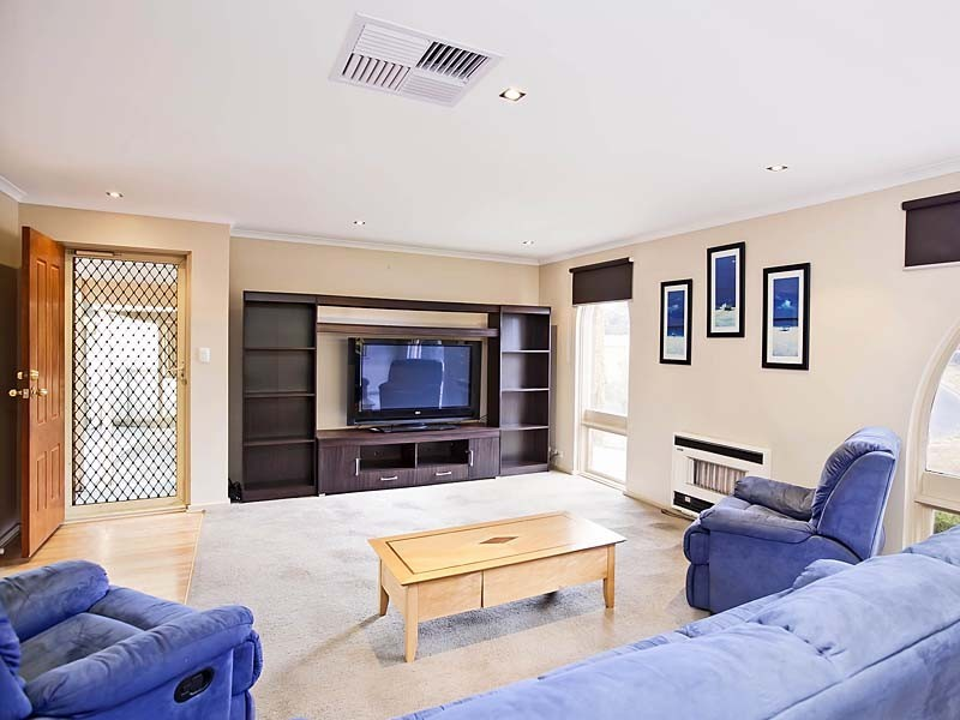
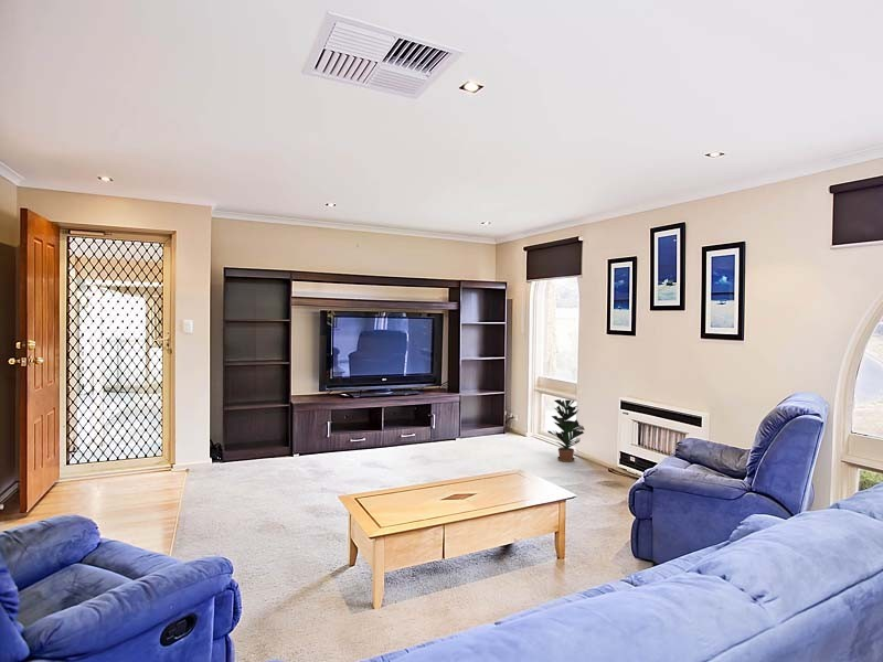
+ potted plant (568, 429)
